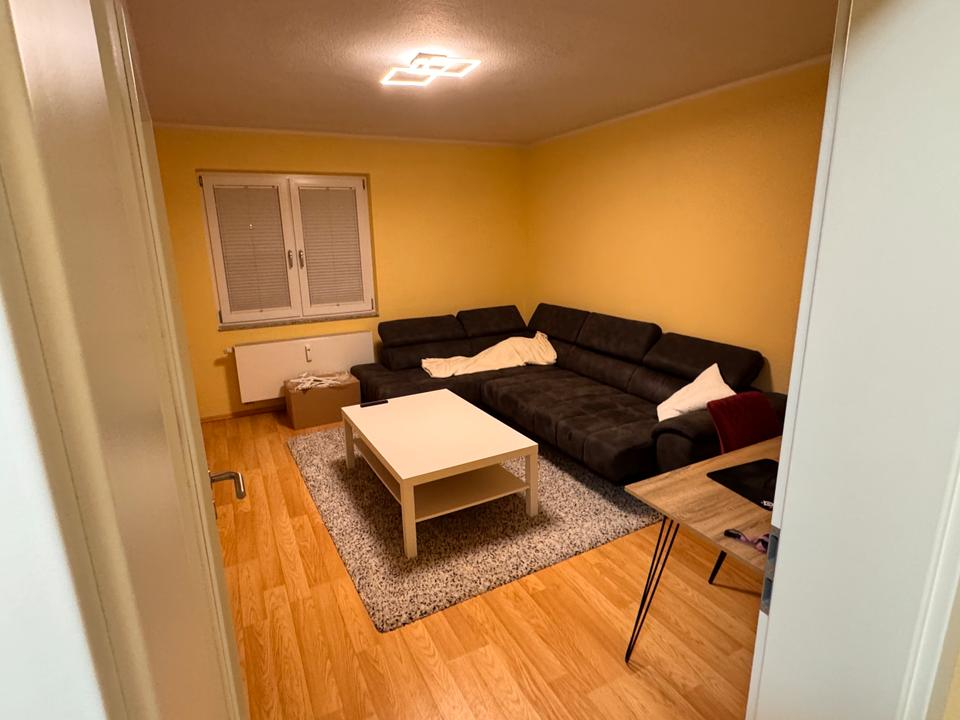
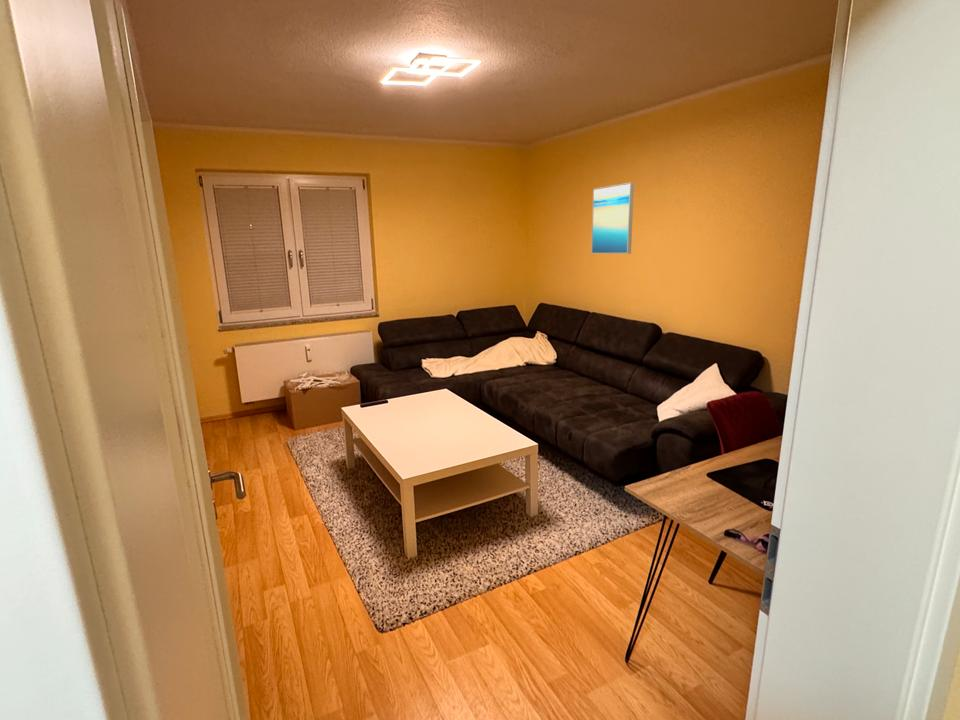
+ wall art (611, 220)
